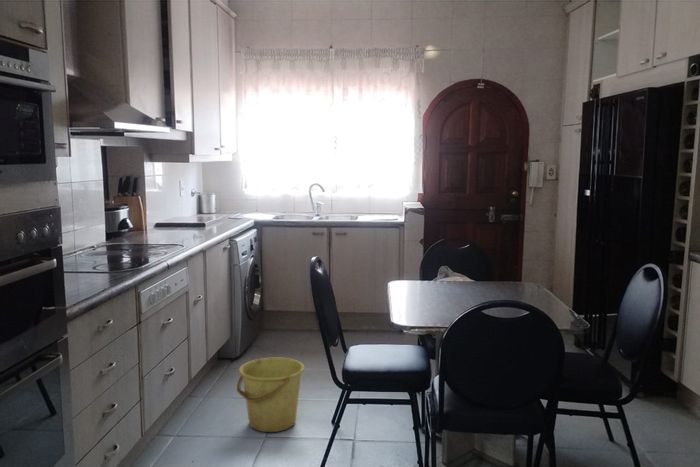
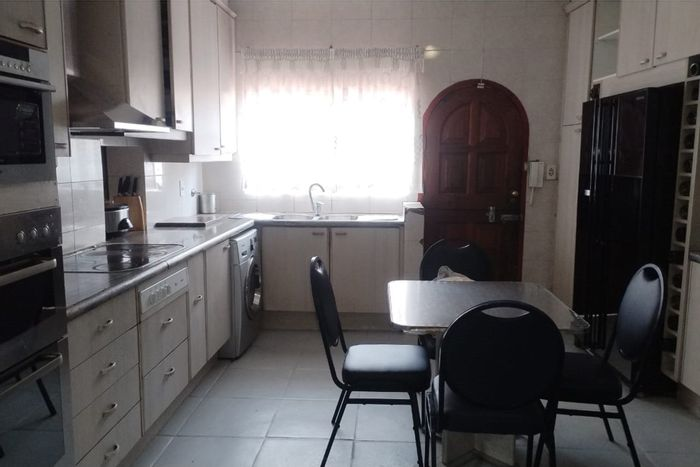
- bucket (272, 395)
